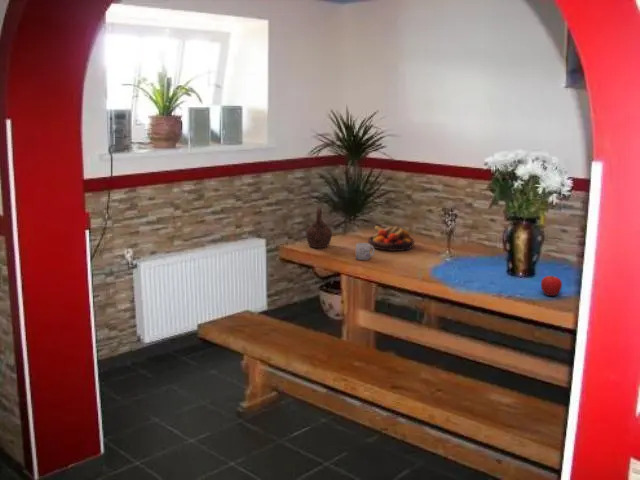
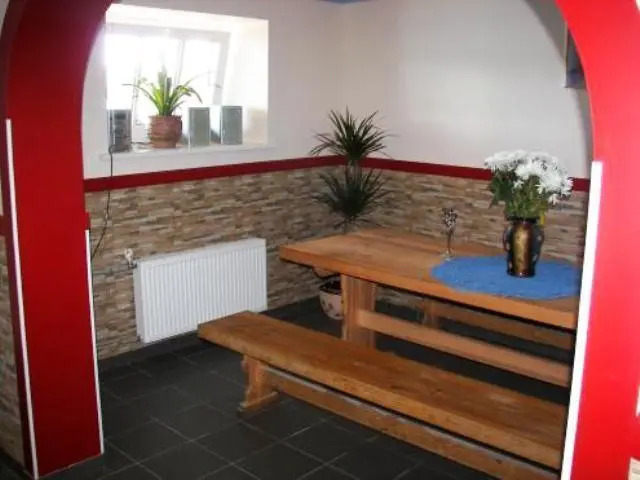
- mug (365, 251)
- teapot (318, 227)
- fruit (551, 285)
- fruit bowl (390, 237)
